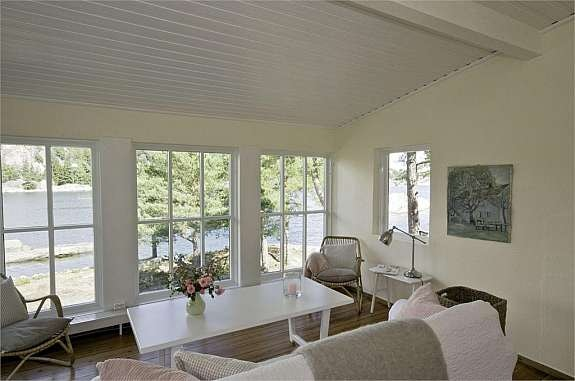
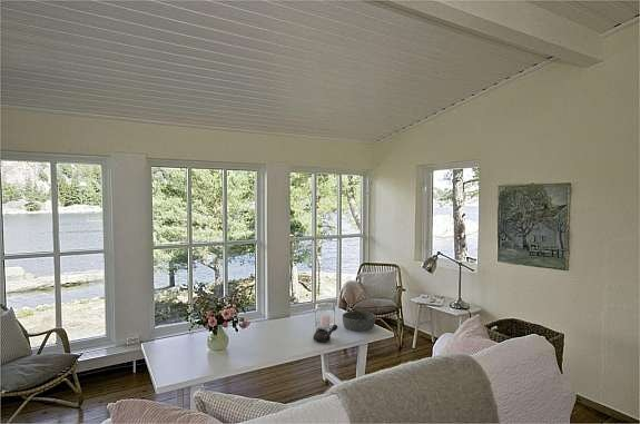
+ teapot (326, 333)
+ bowl (358, 321)
